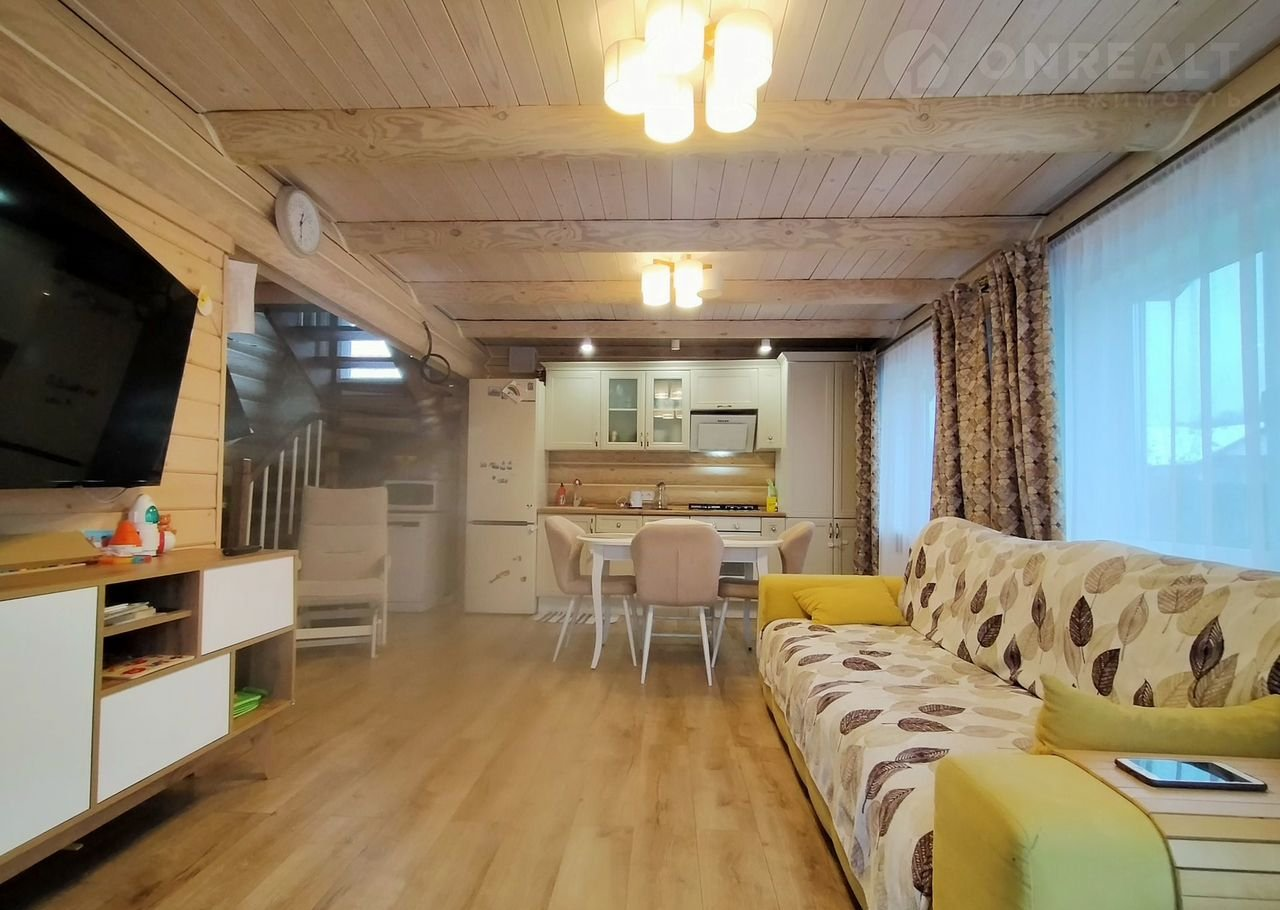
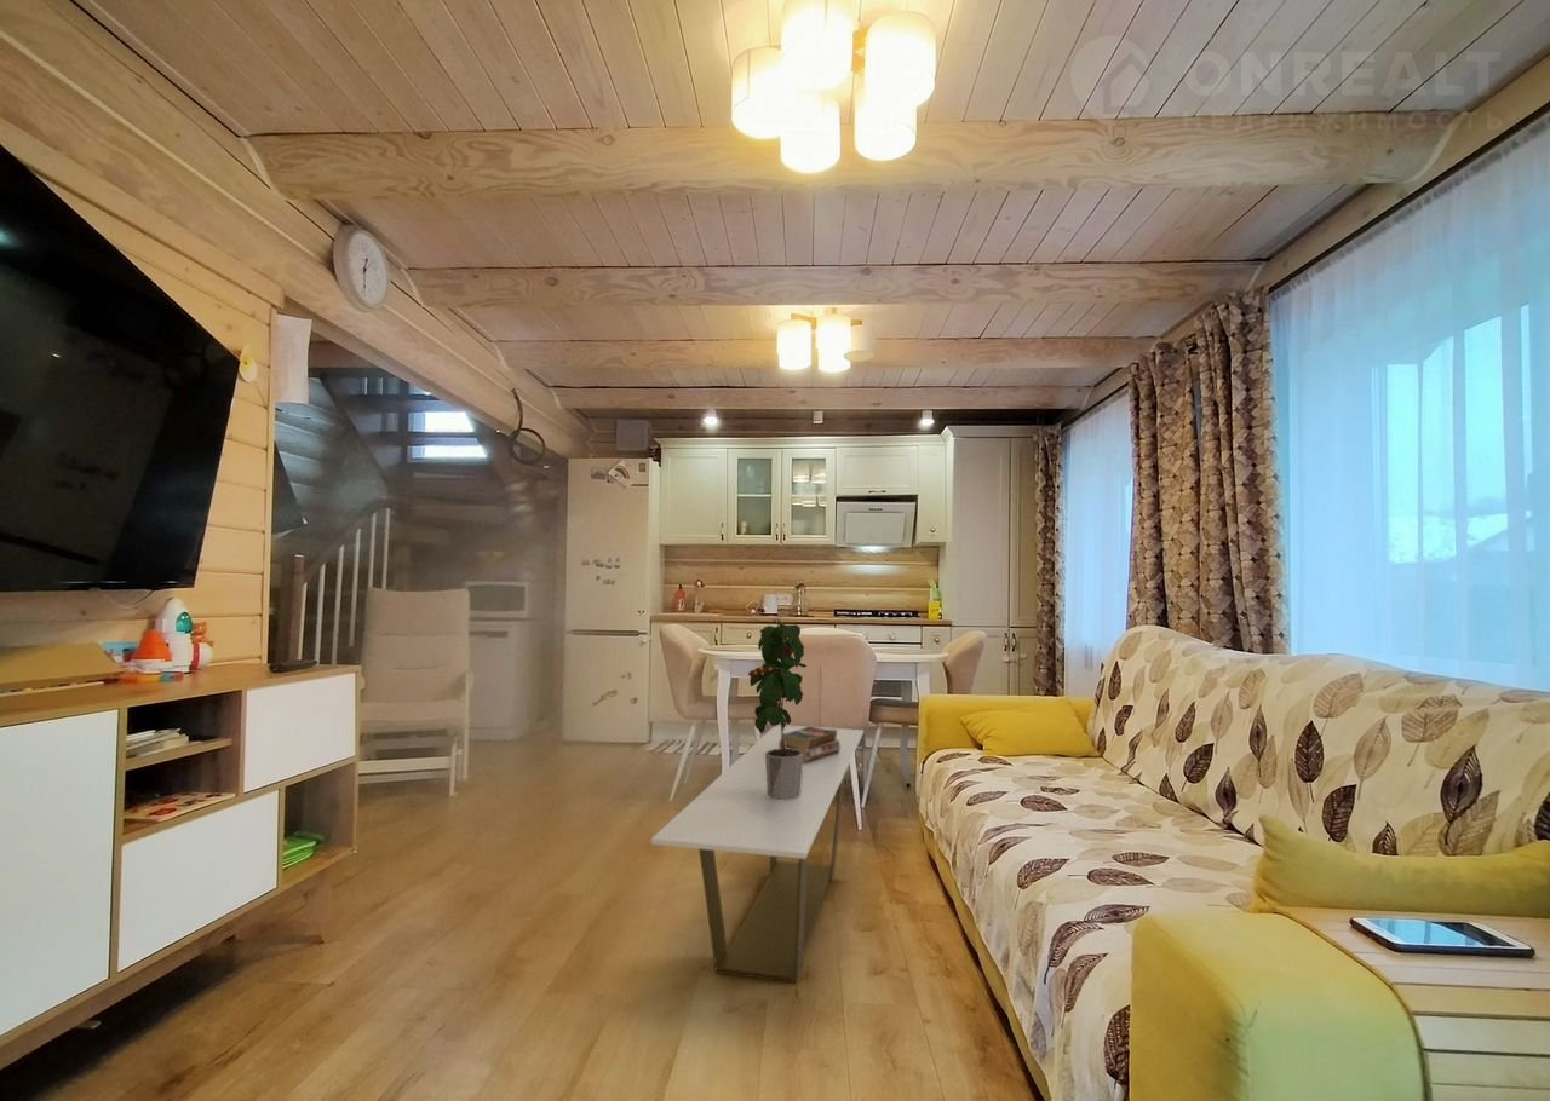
+ potted plant (779, 707)
+ coffee table (785, 842)
+ books (808, 742)
